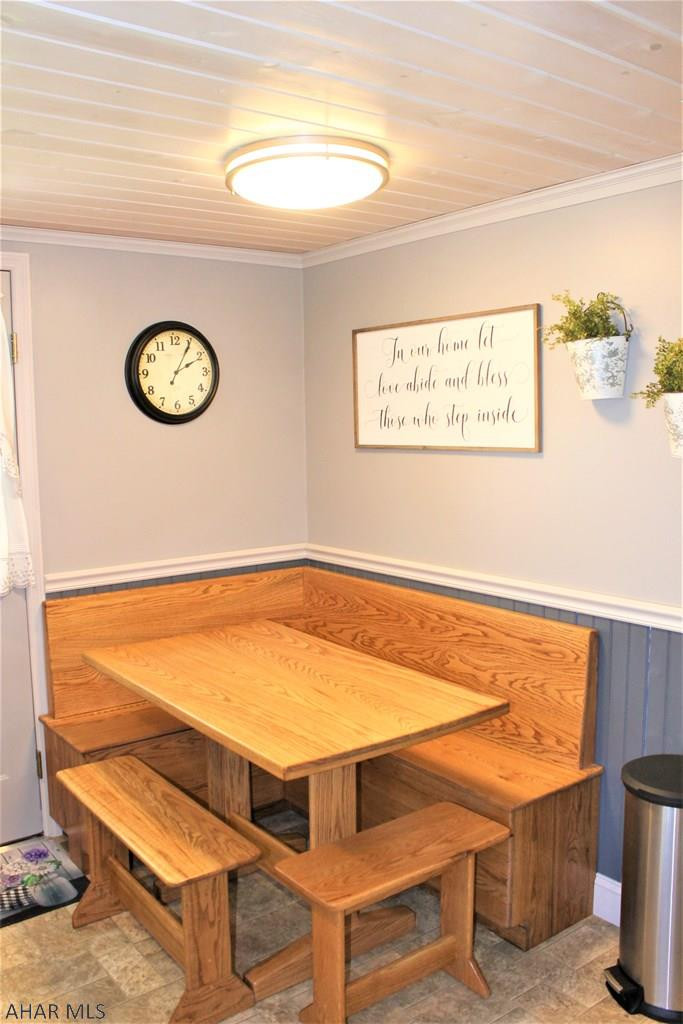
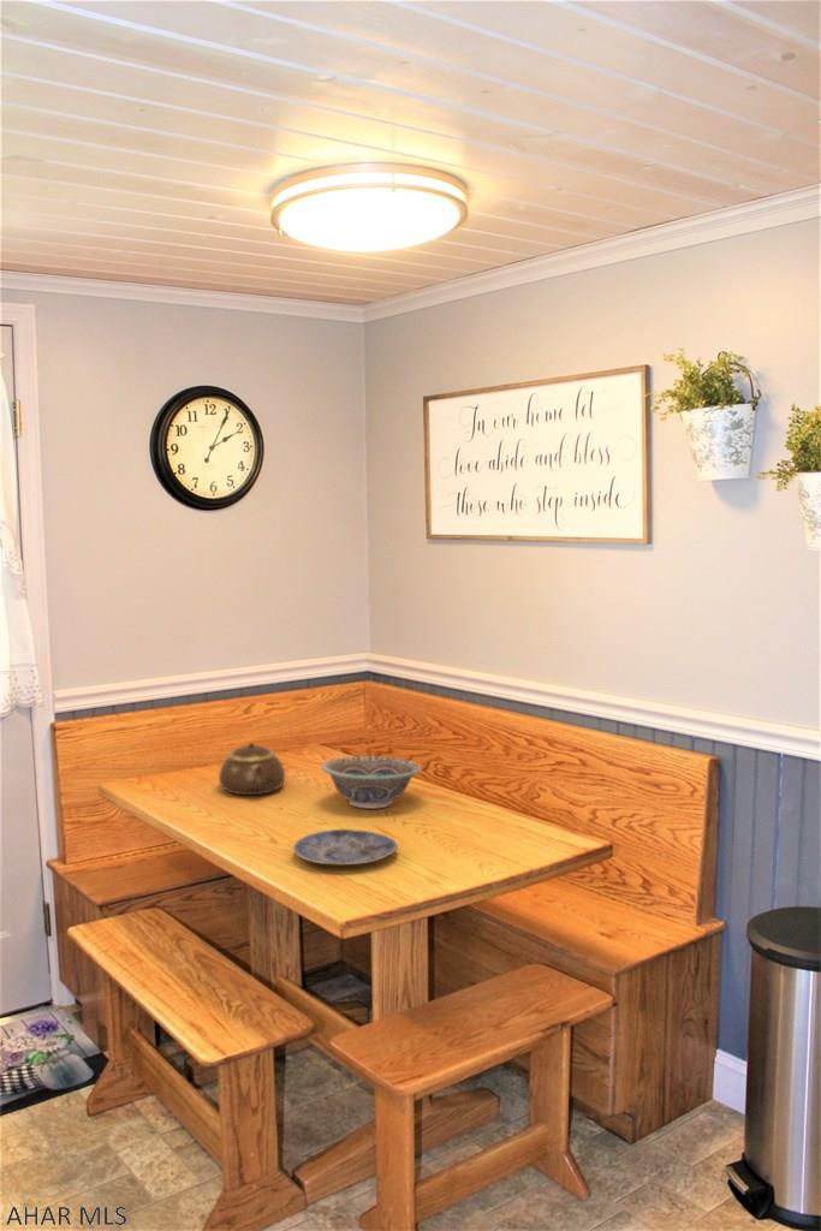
+ decorative bowl (371, 784)
+ teapot (252, 766)
+ plate (345, 849)
